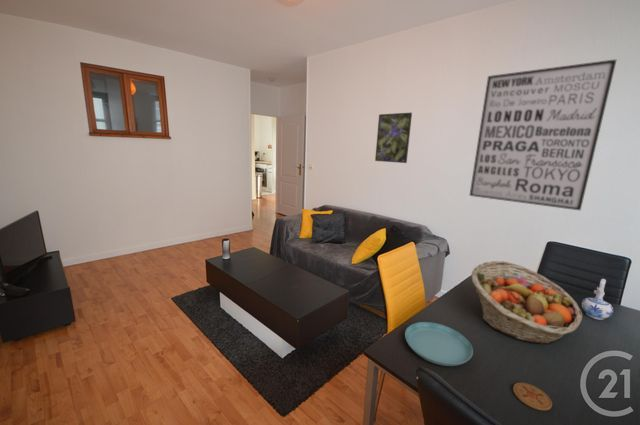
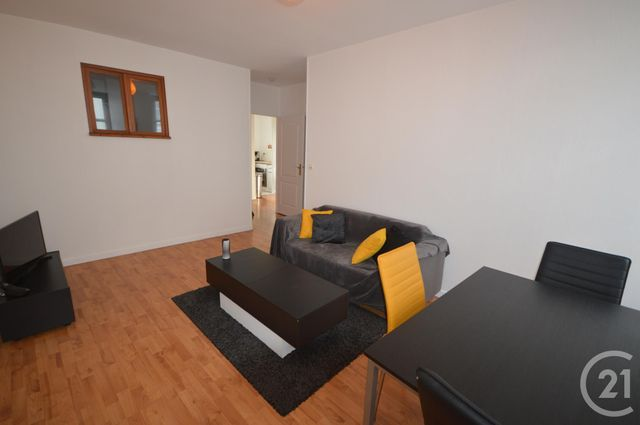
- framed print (392, 138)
- saucer (437, 344)
- wall art (531, 138)
- ceramic pitcher (599, 298)
- coaster (531, 395)
- fruit basket (522, 299)
